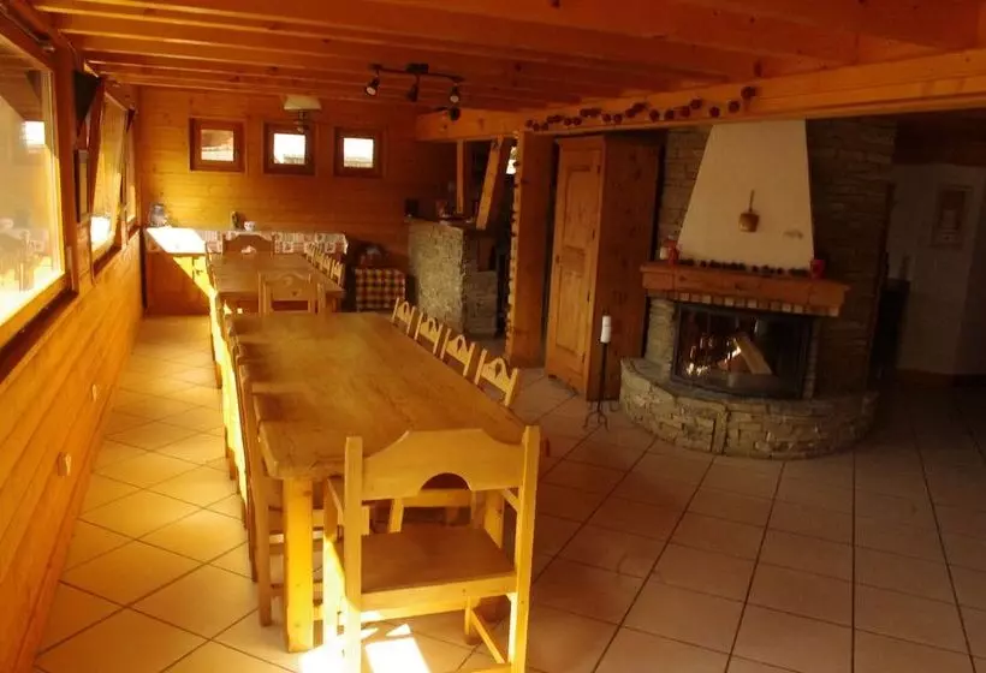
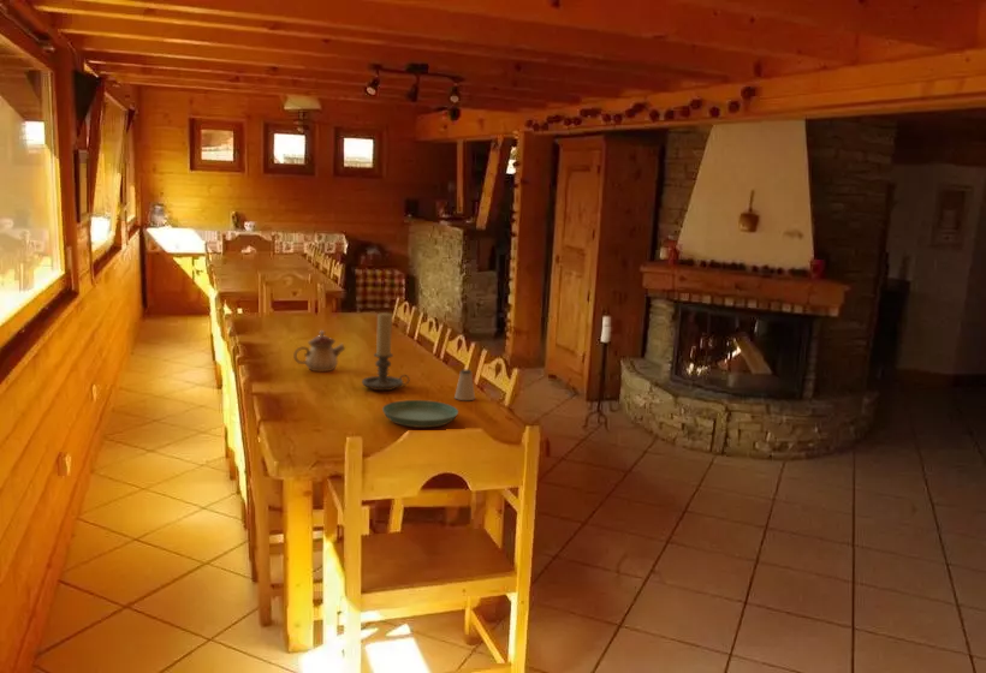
+ candle holder (387, 350)
+ saucer (420, 413)
+ teapot (319, 350)
+ saltshaker (465, 383)
